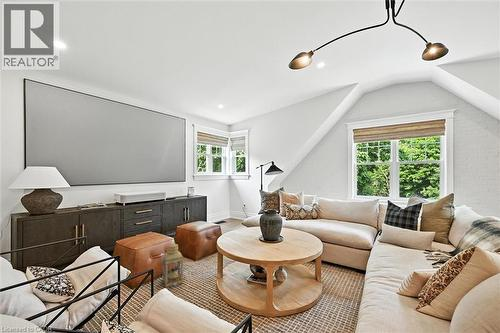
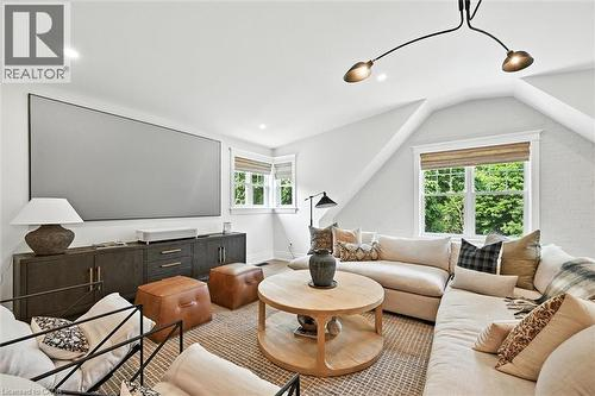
- lantern (174, 262)
